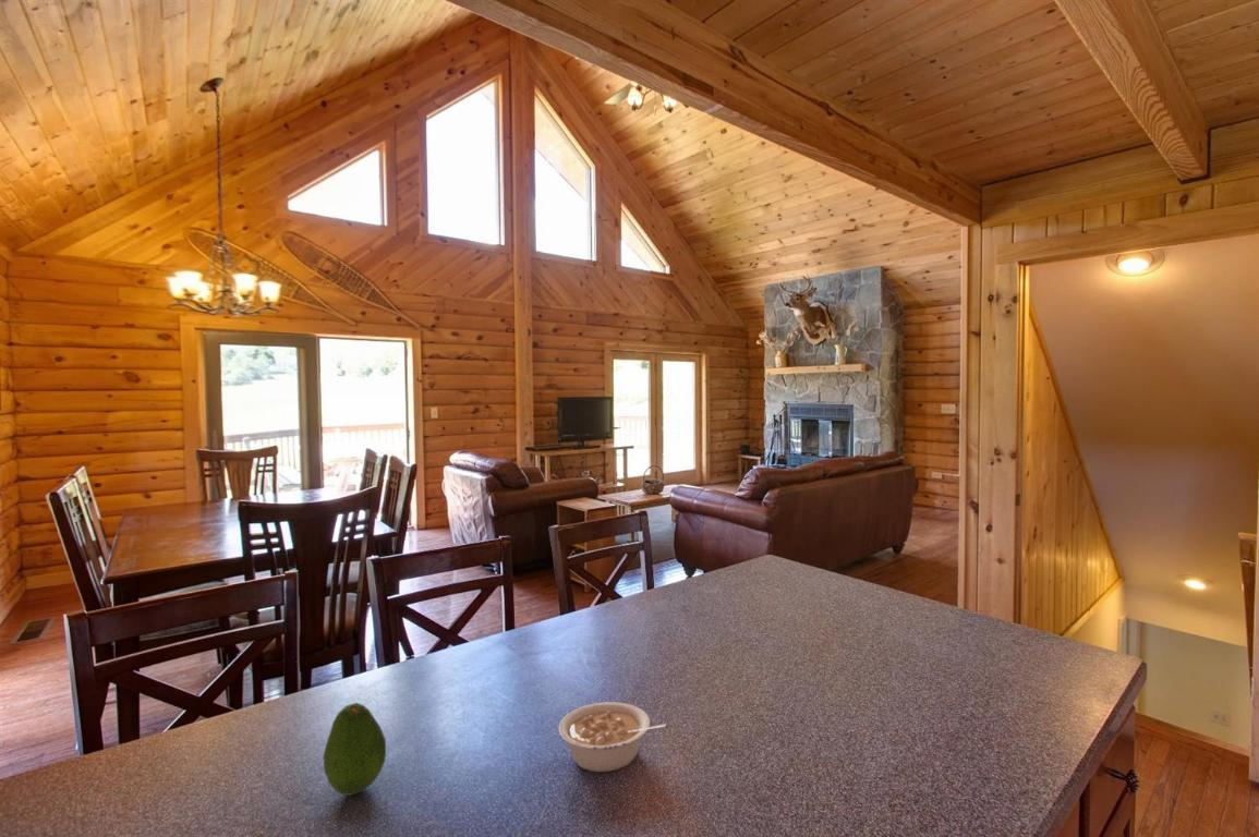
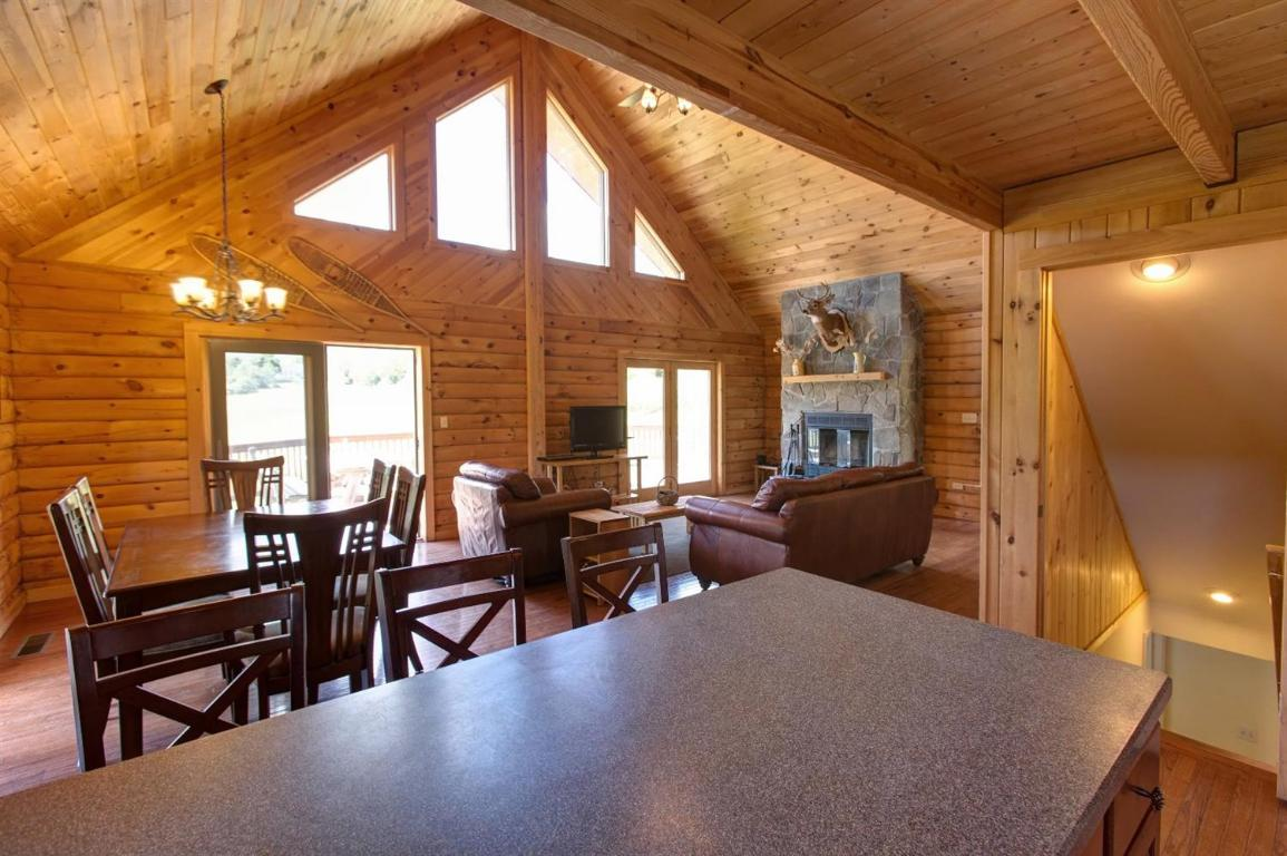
- legume (608, 735)
- fruit (355, 747)
